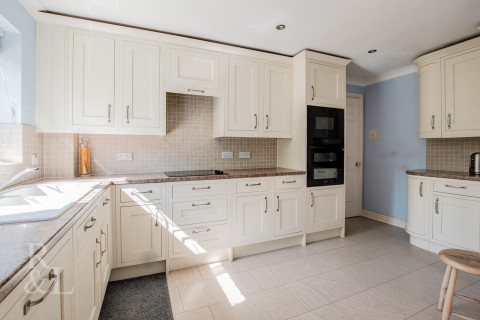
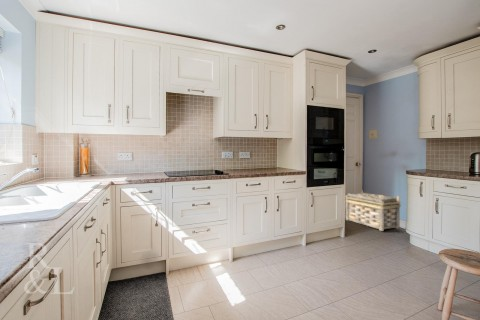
+ basket (371, 208)
